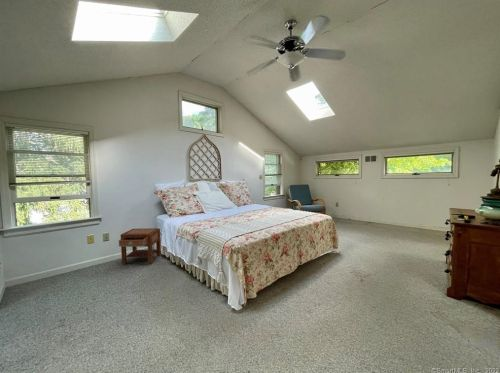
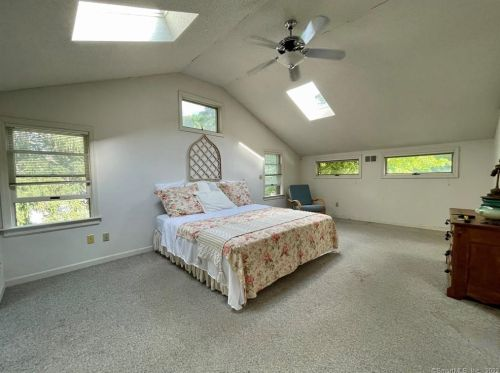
- nightstand (140, 246)
